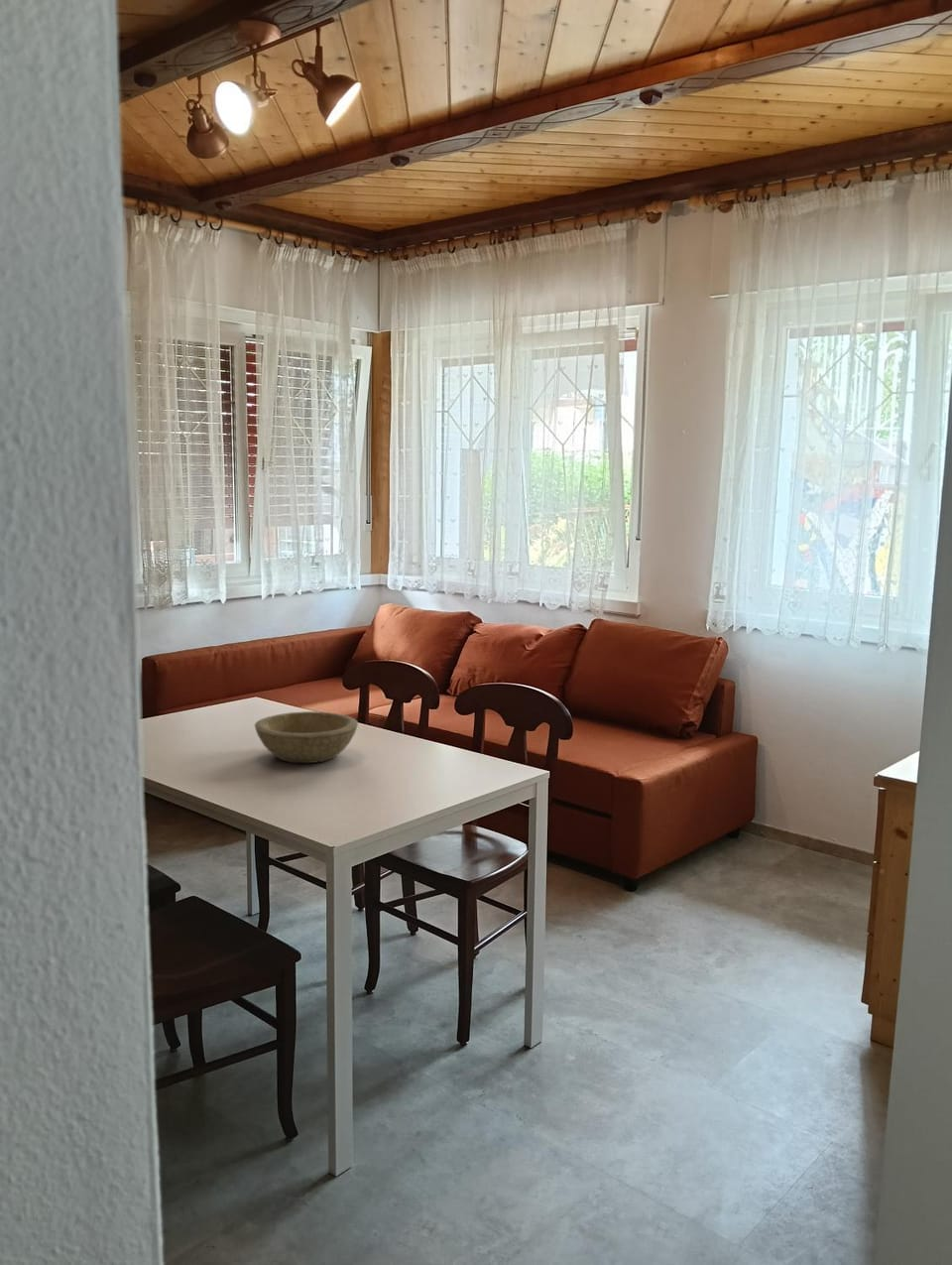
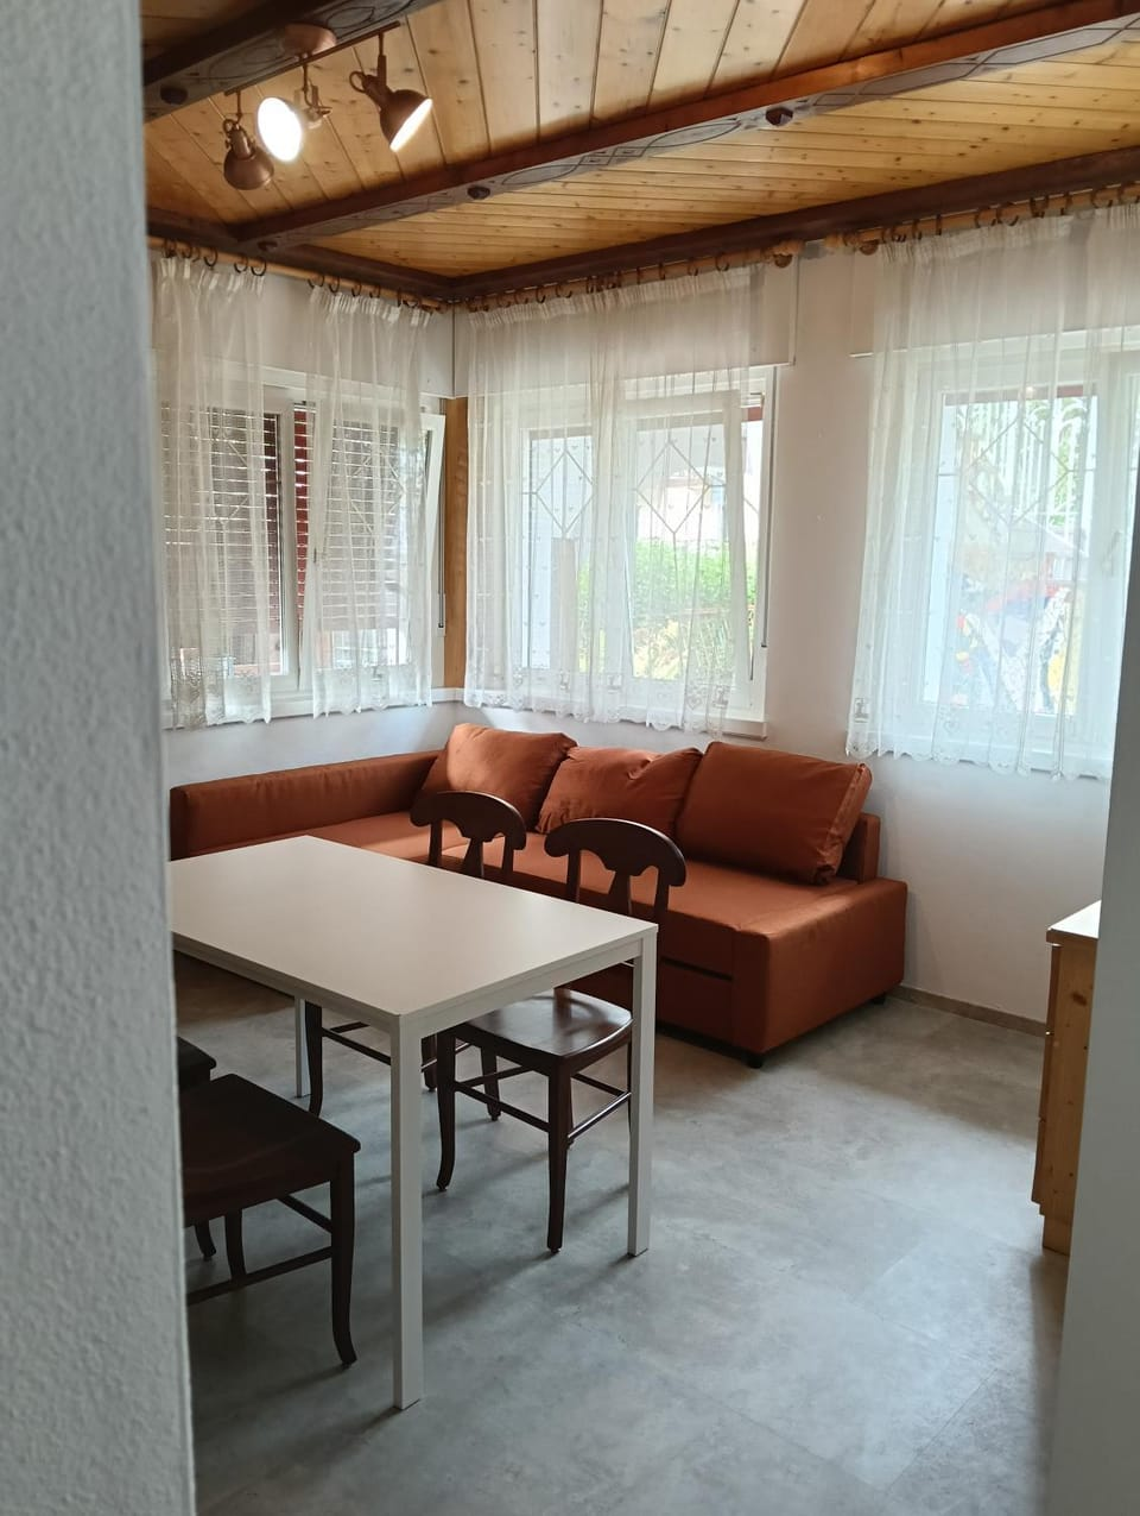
- bowl (306, 738)
